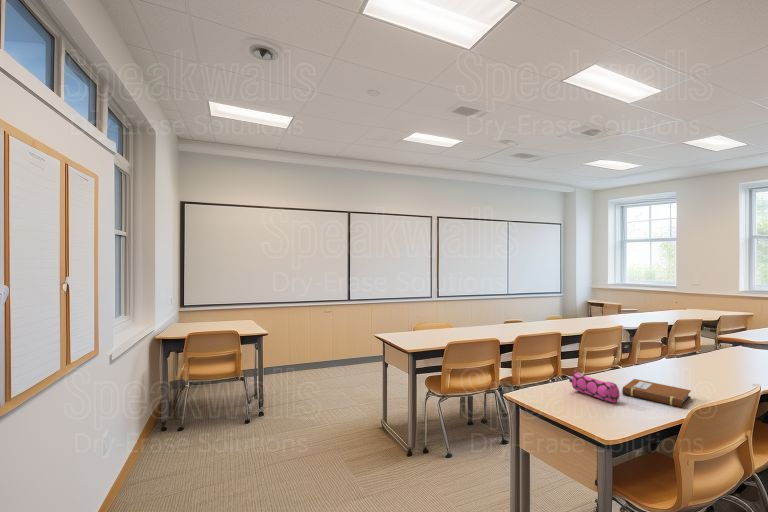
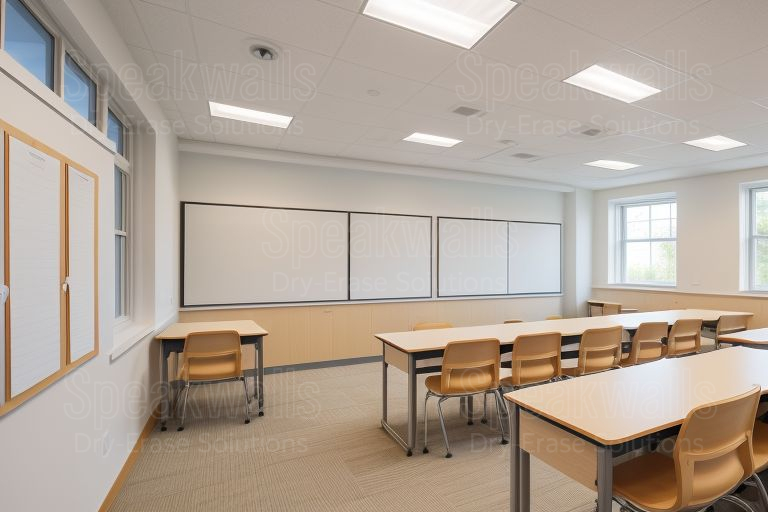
- pencil case (594, 386)
- notebook (654, 392)
